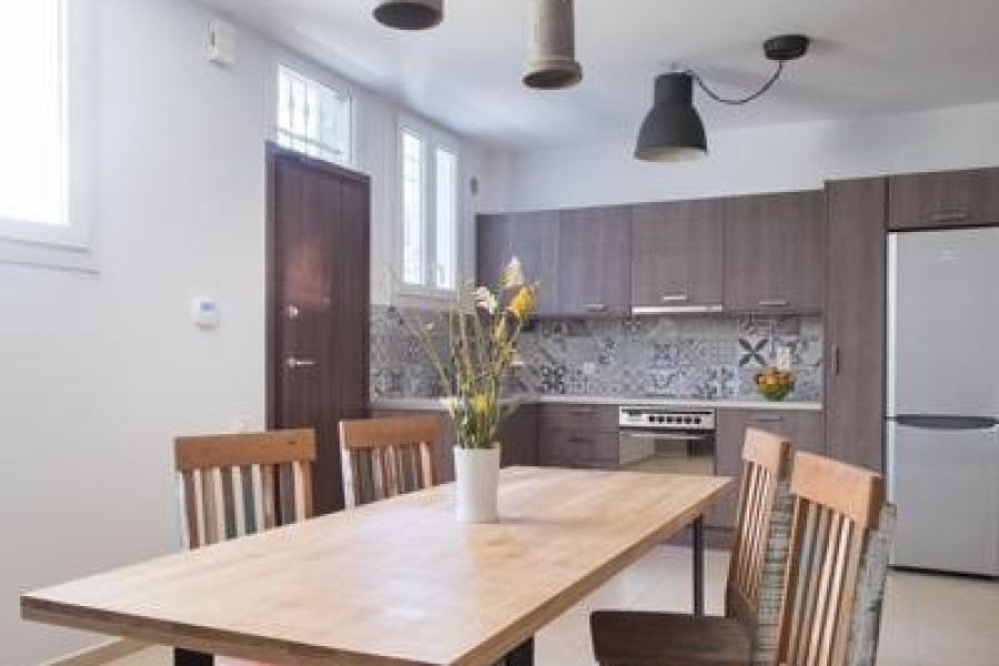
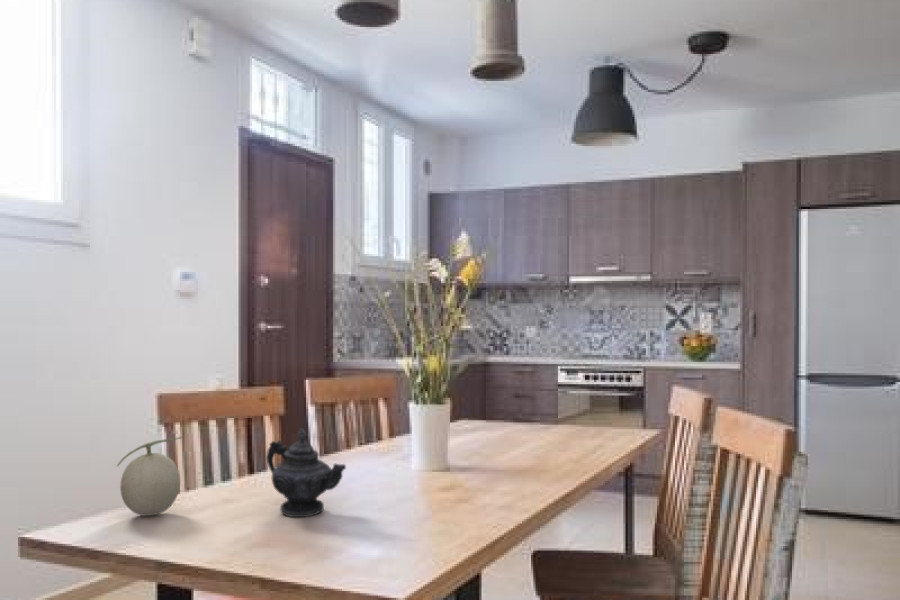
+ fruit (148, 475)
+ teapot (305, 470)
